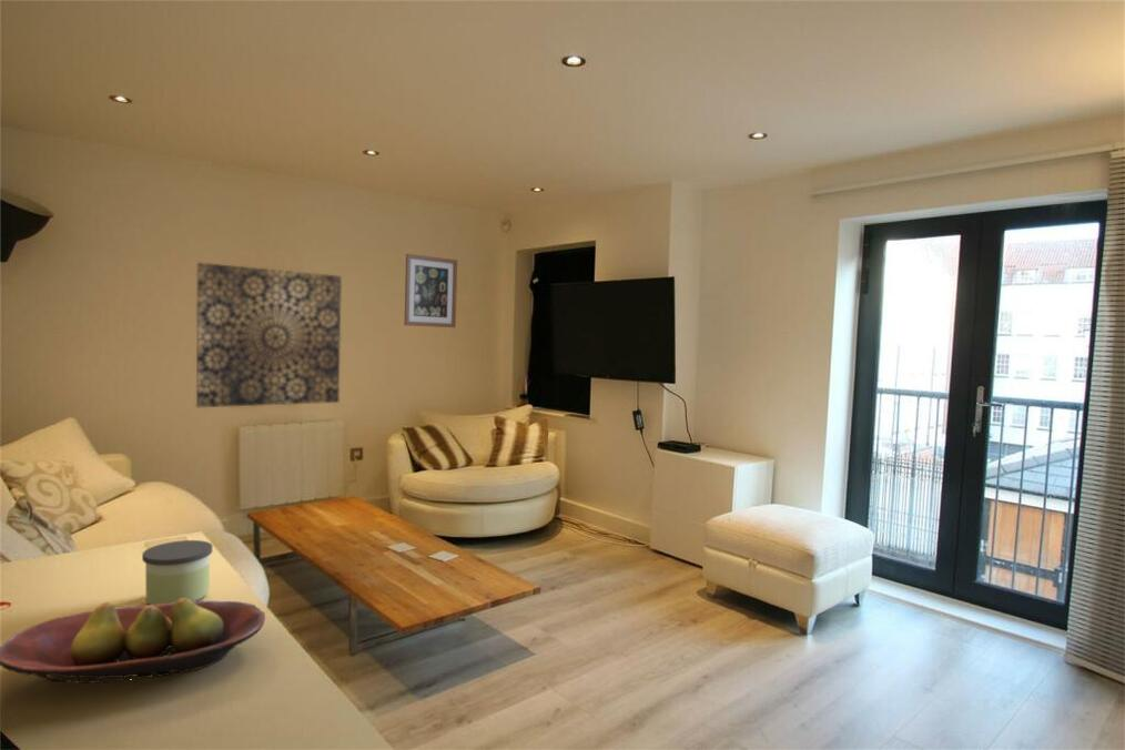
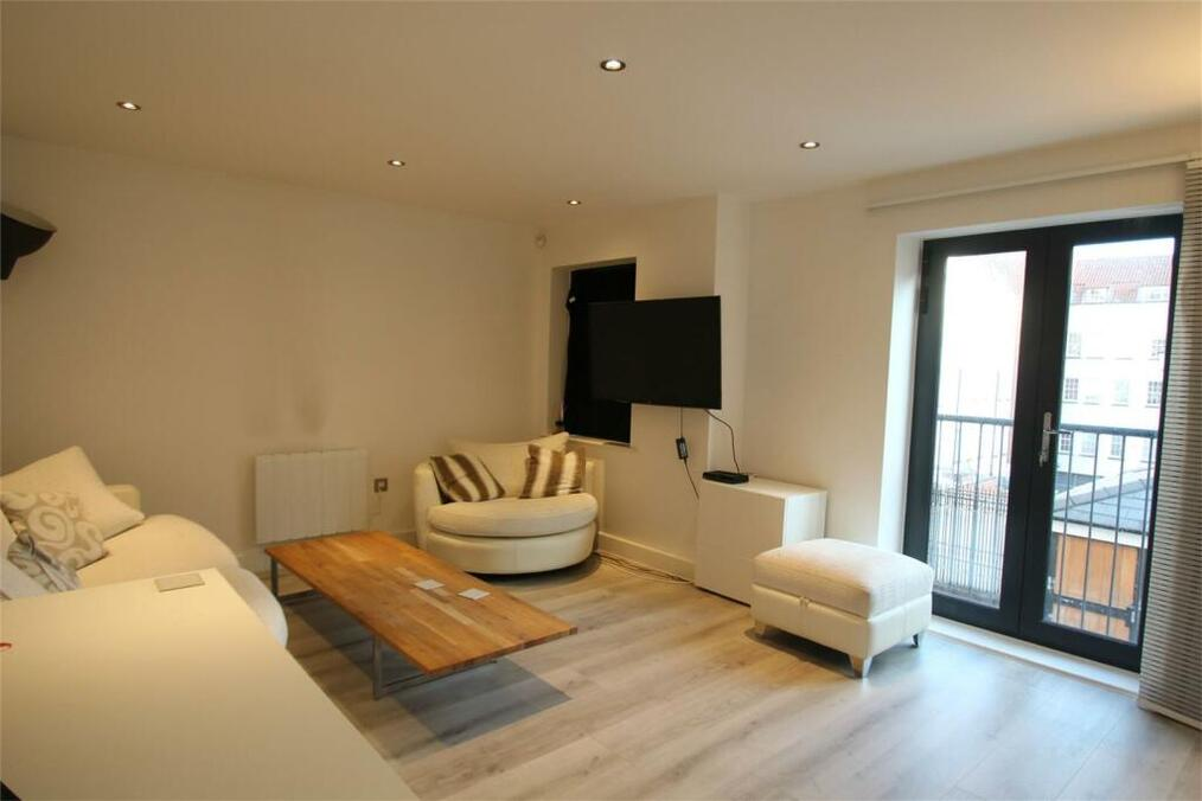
- candle (178, 574)
- wall art (432, 292)
- wall art (273, 337)
- fruit bowl (141, 632)
